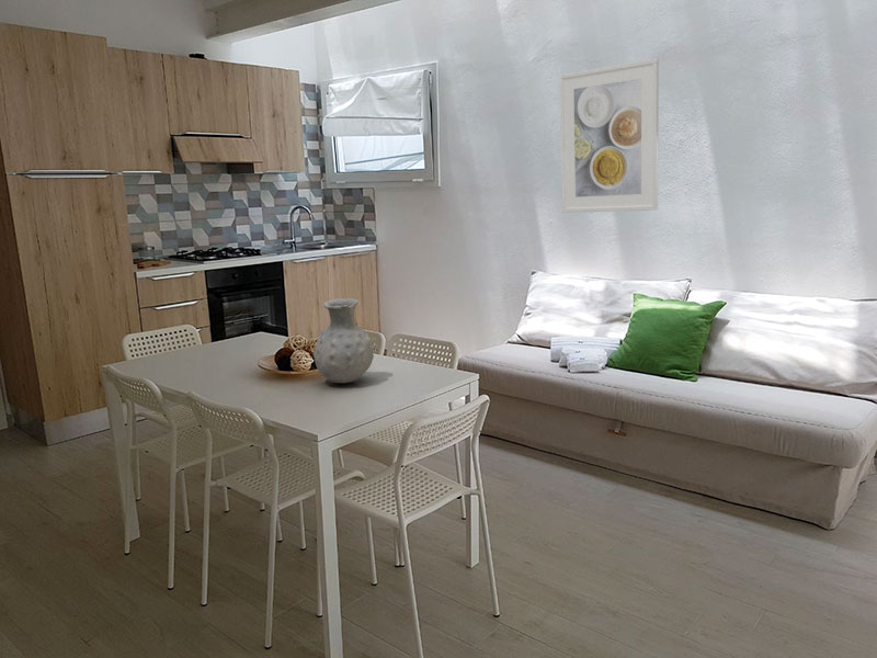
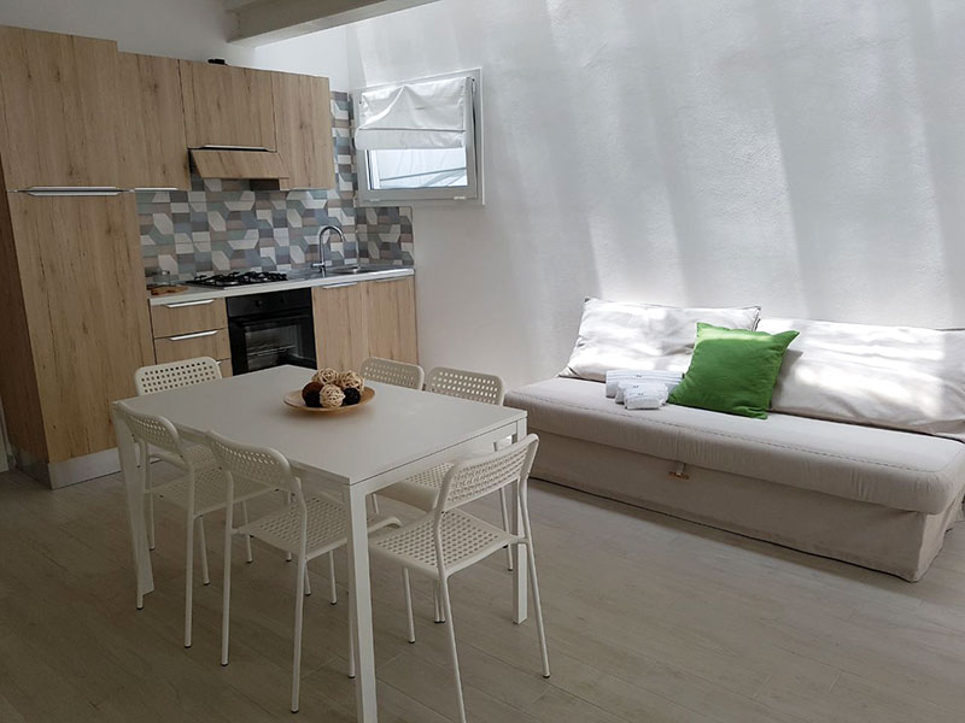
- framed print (607, 140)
- vase (342, 341)
